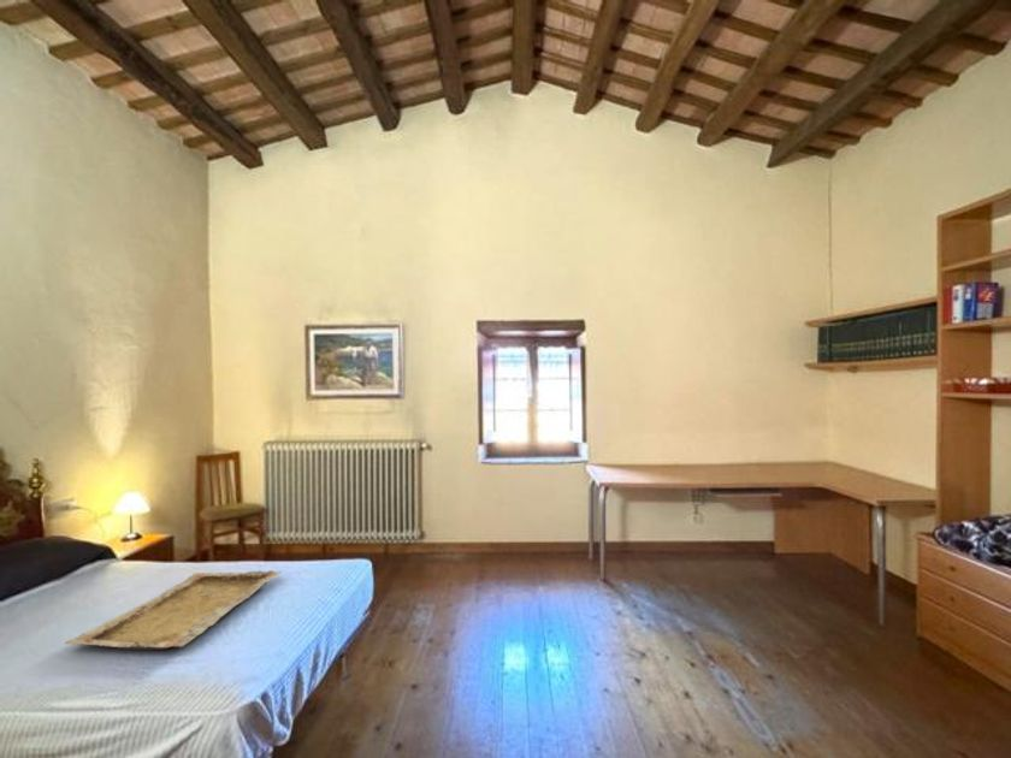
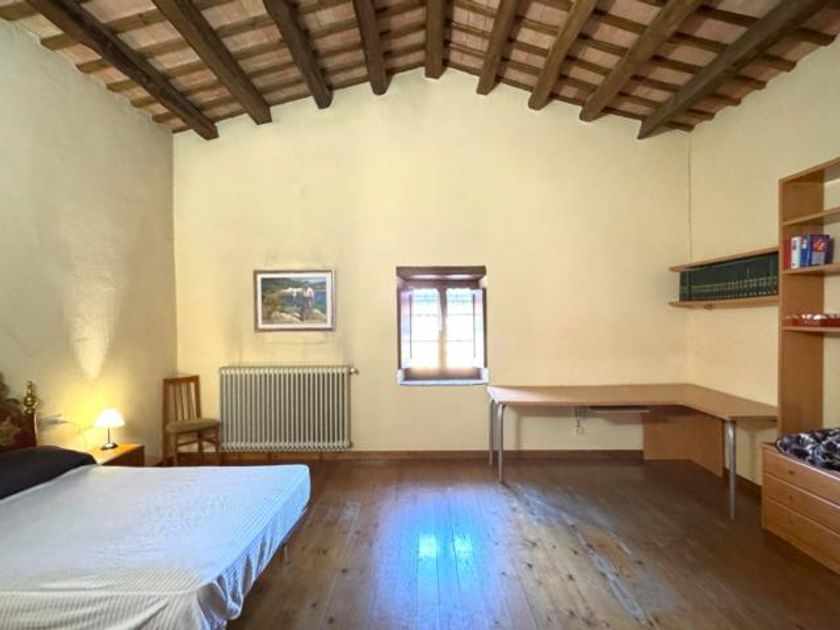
- tray (189, 605)
